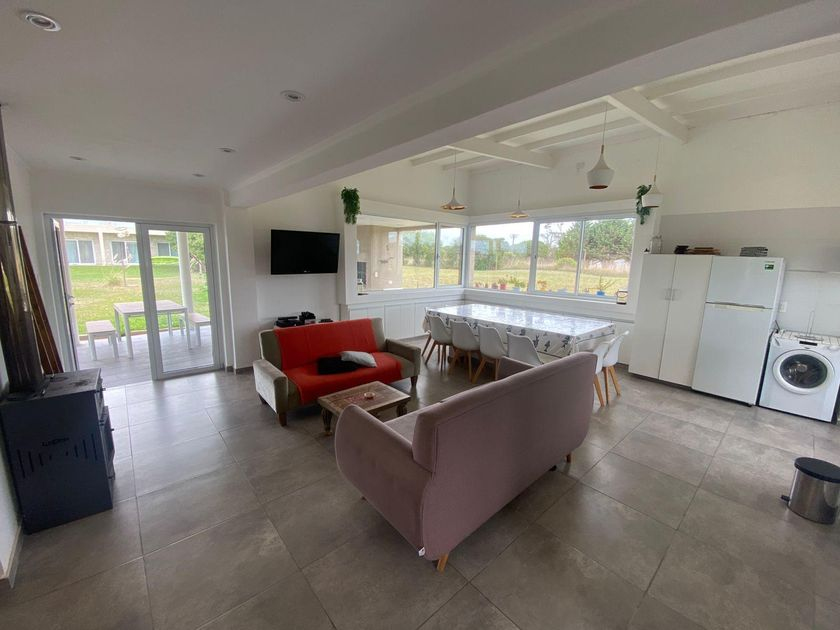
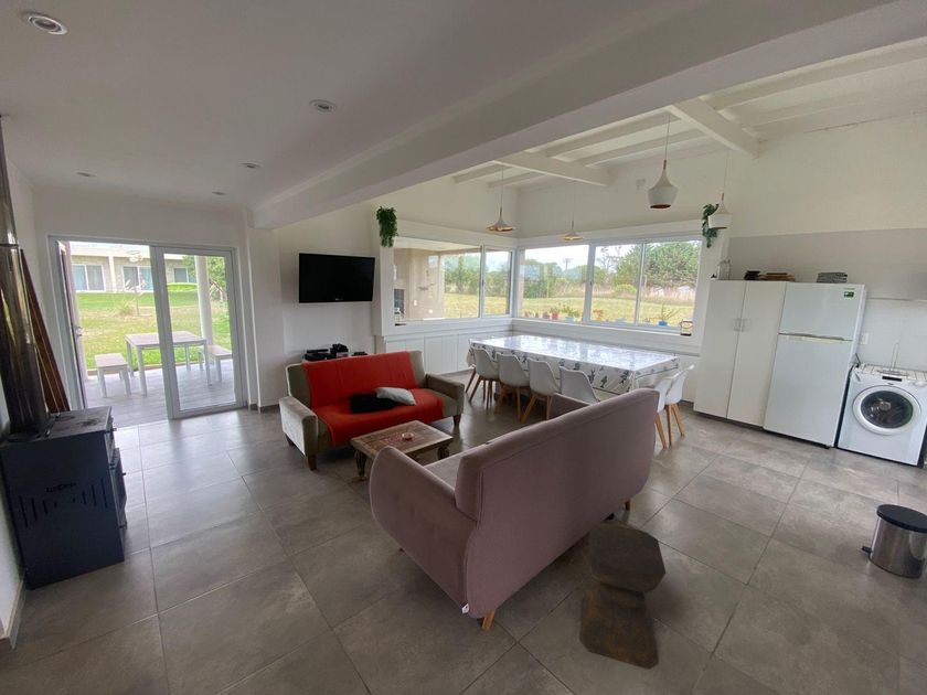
+ stool (620, 586)
